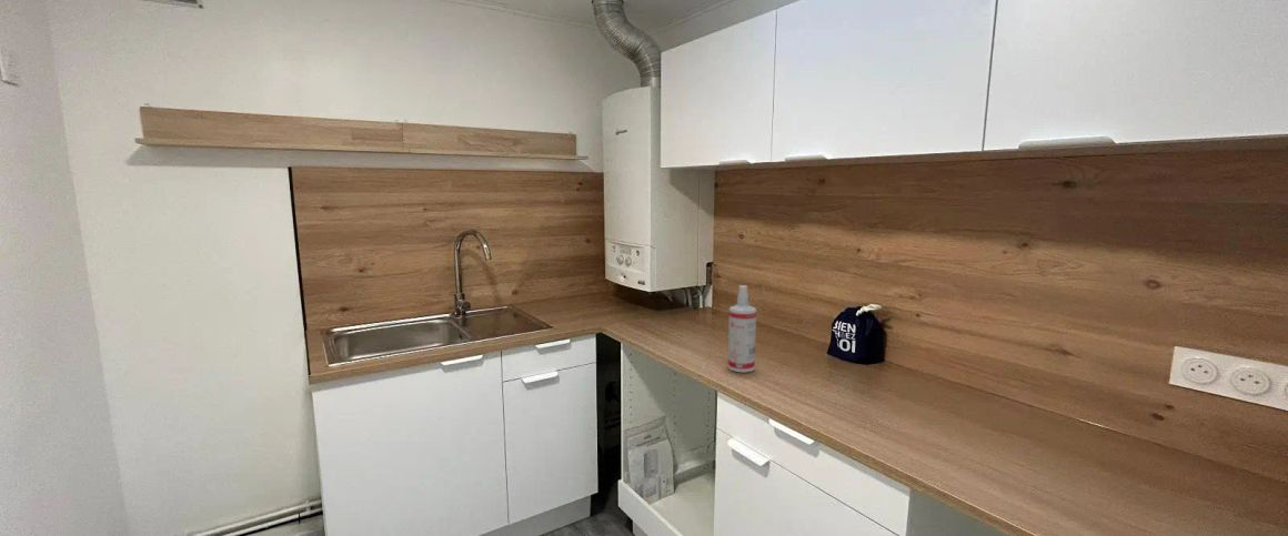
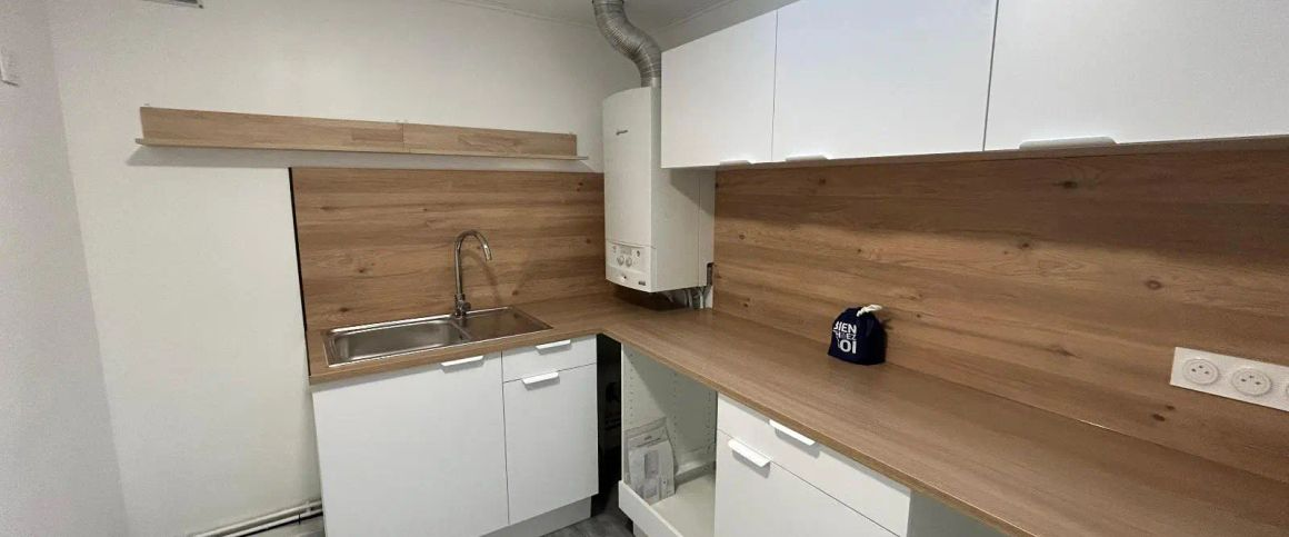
- spray bottle (742, 326)
